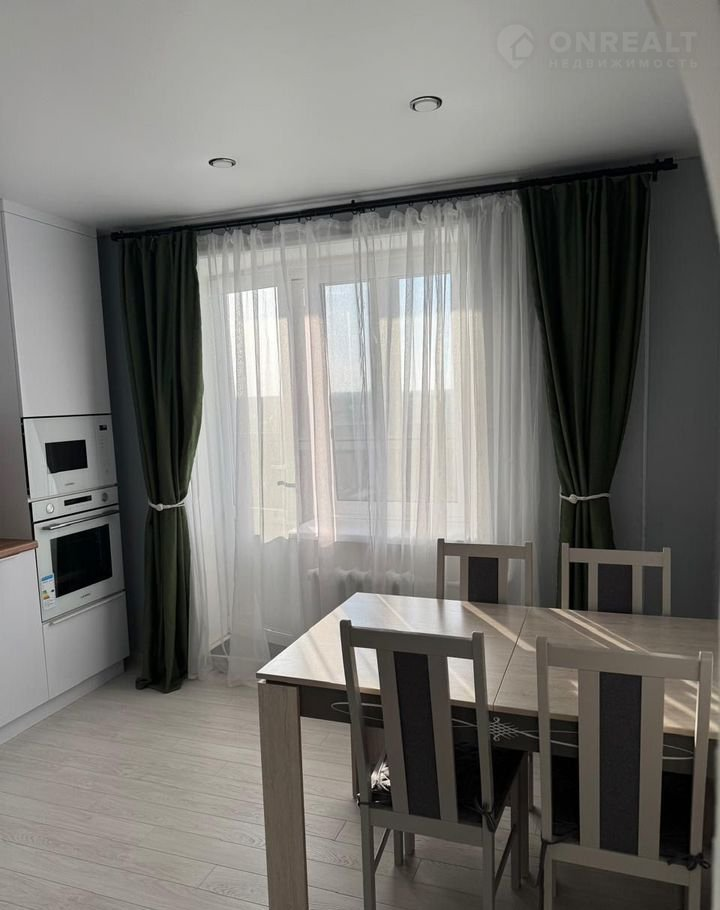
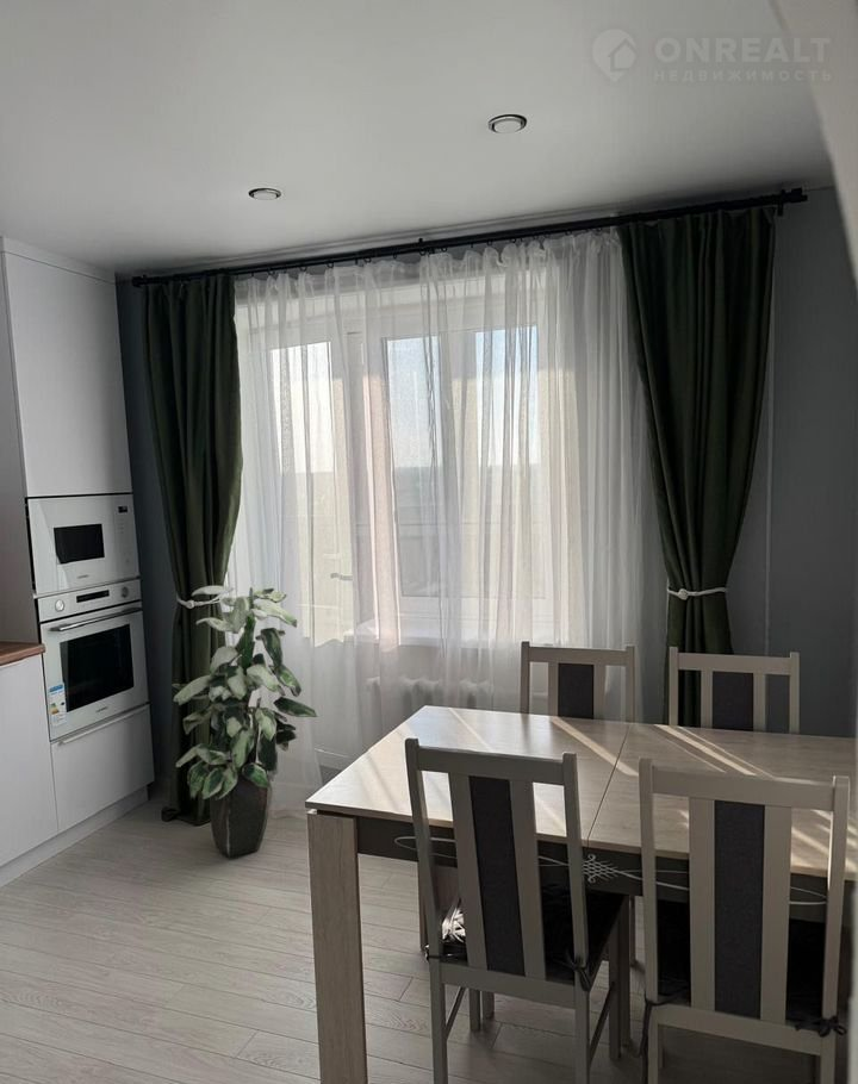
+ indoor plant (237, 715)
